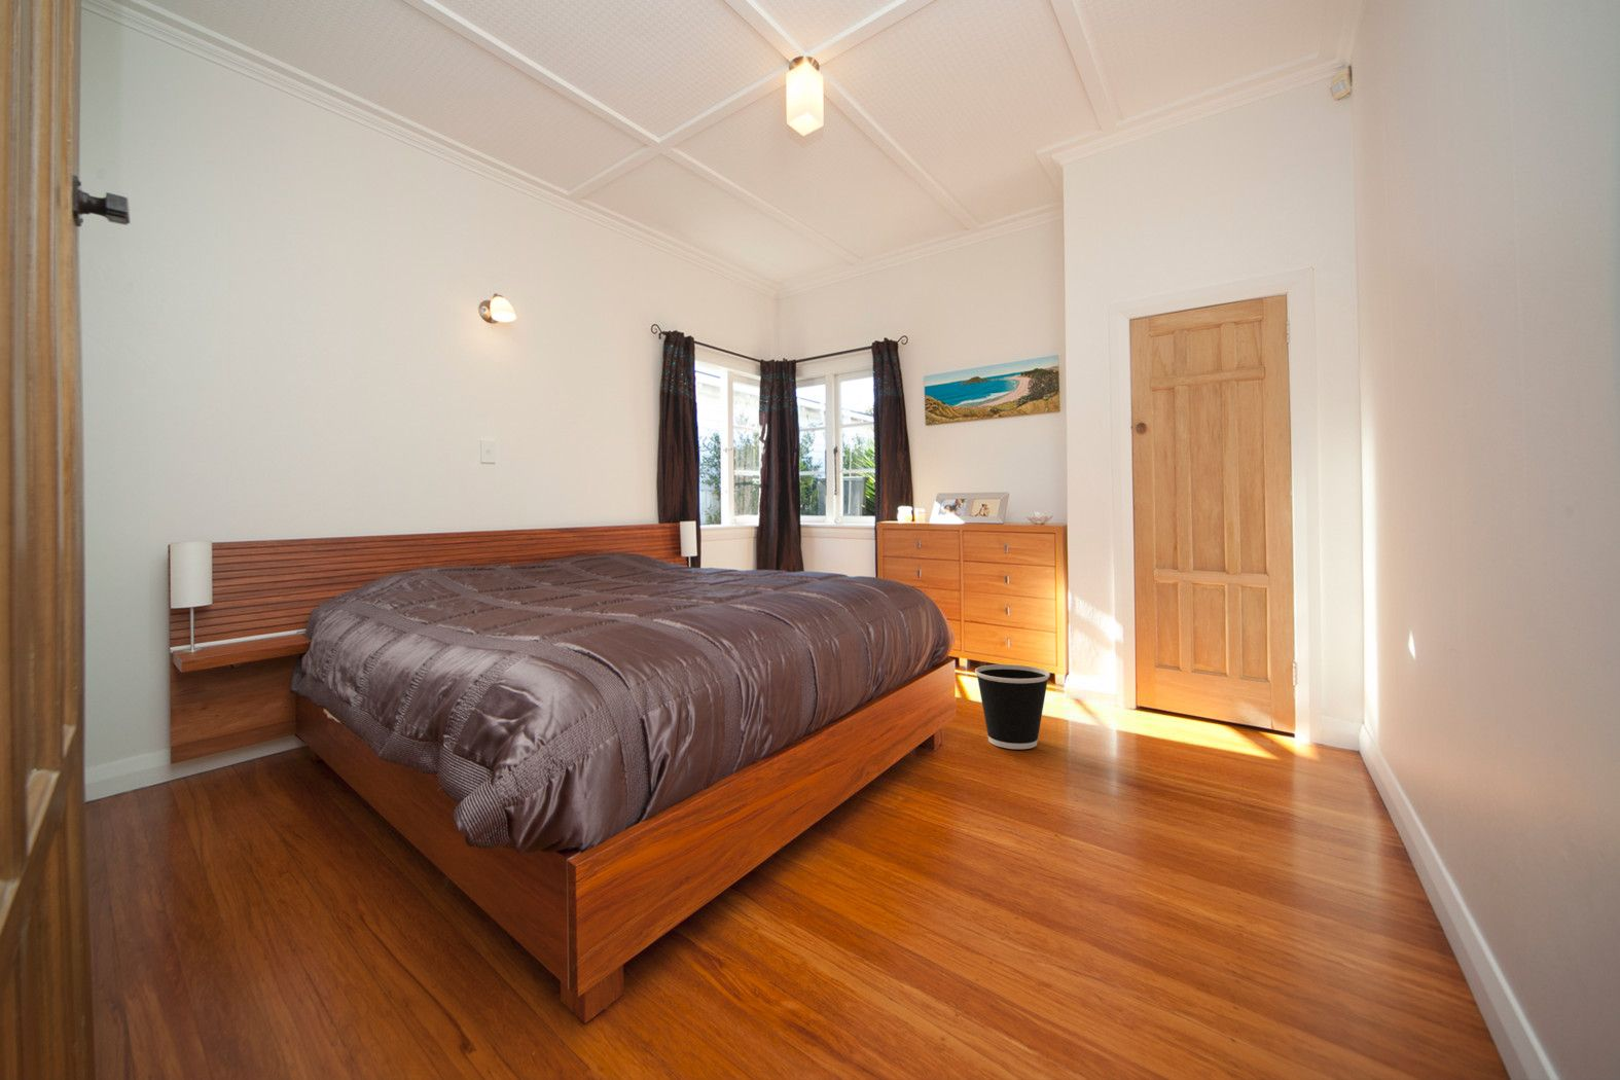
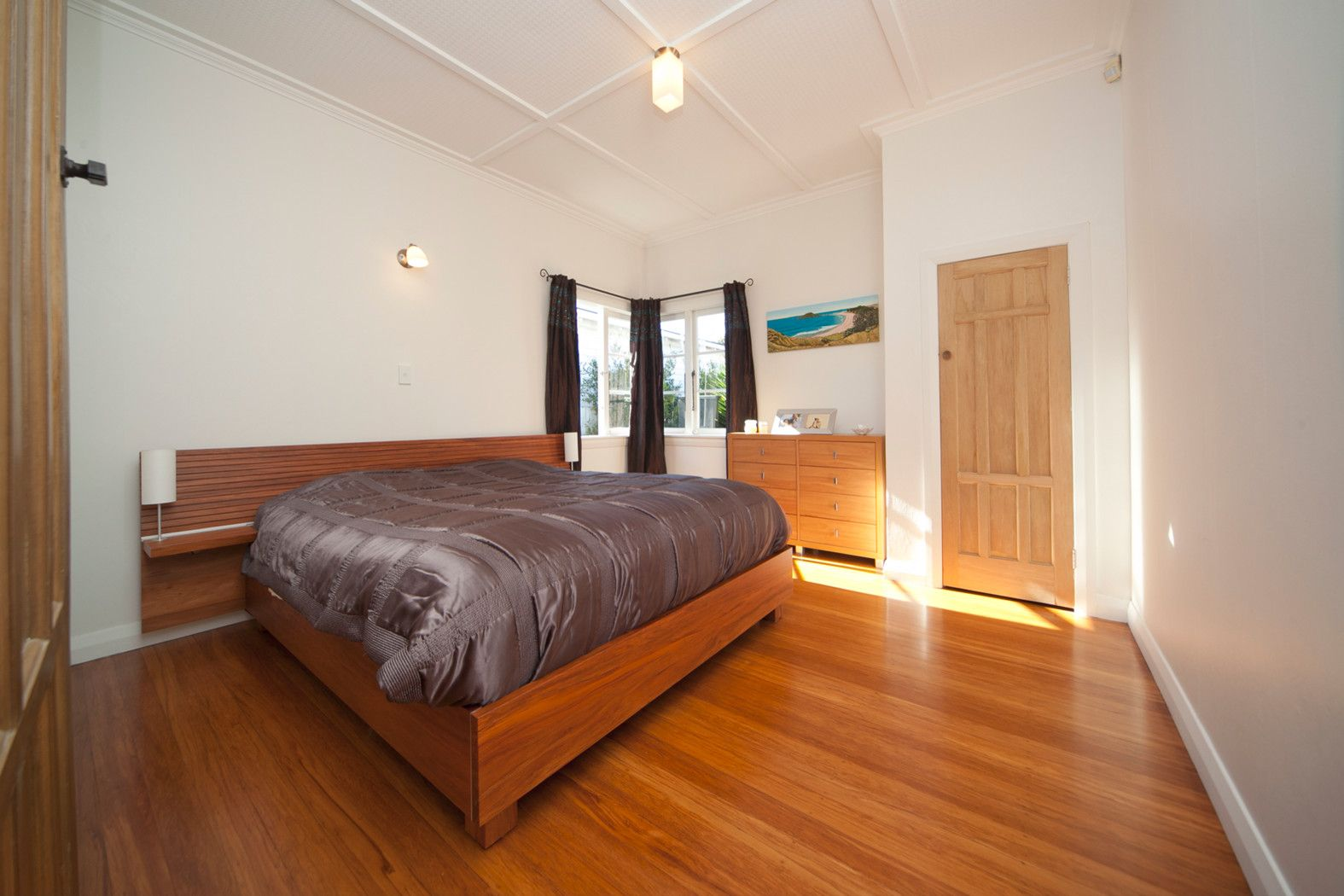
- wastebasket (1012, 705)
